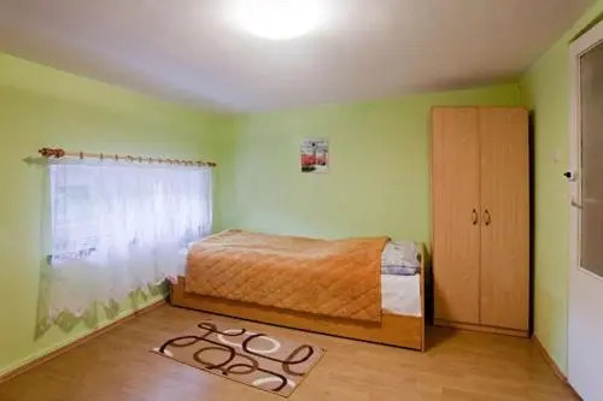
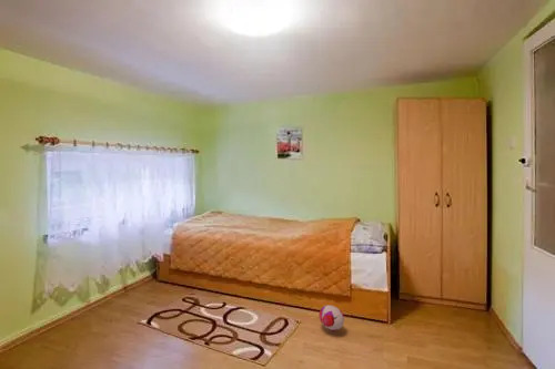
+ plush toy (331, 318)
